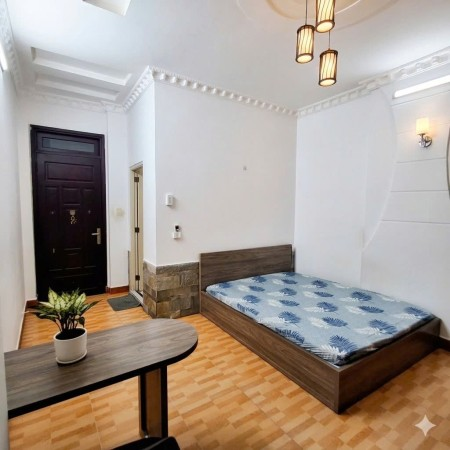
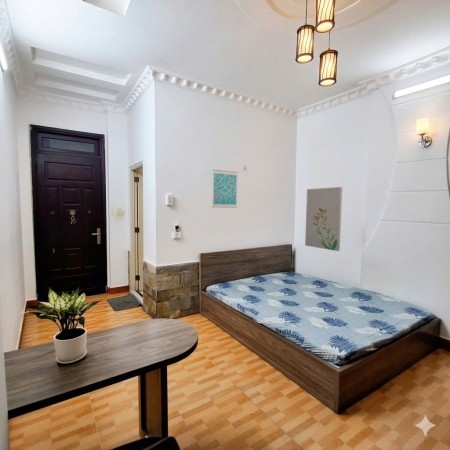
+ wall art (322, 218)
+ wall art (225, 189)
